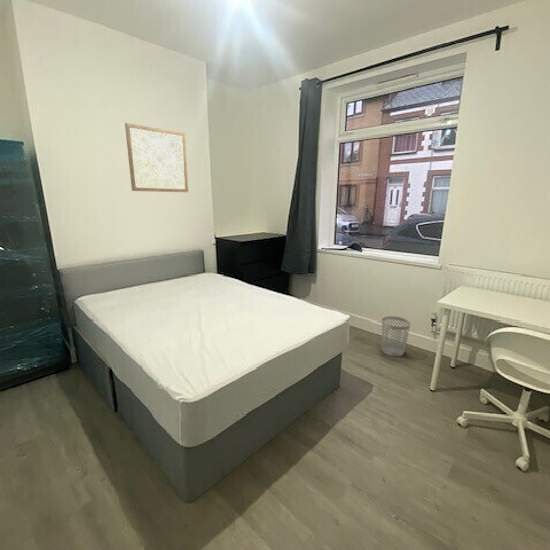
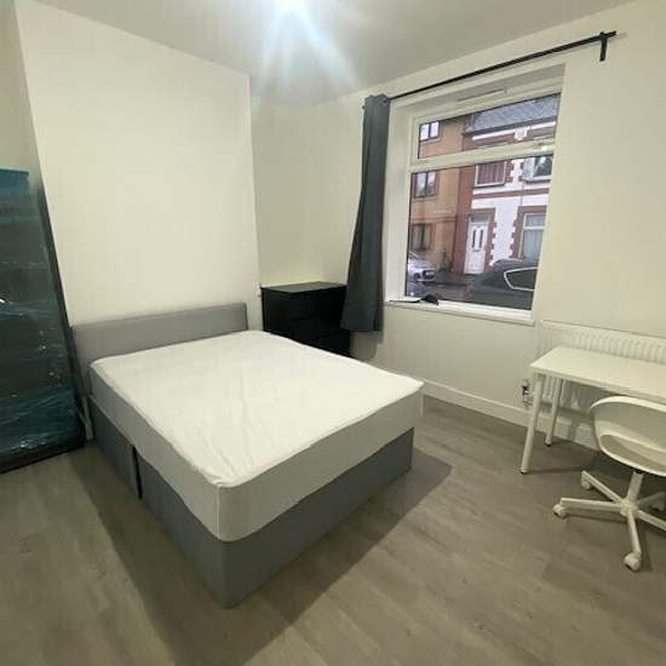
- wall art (157, 161)
- wastebasket (394, 336)
